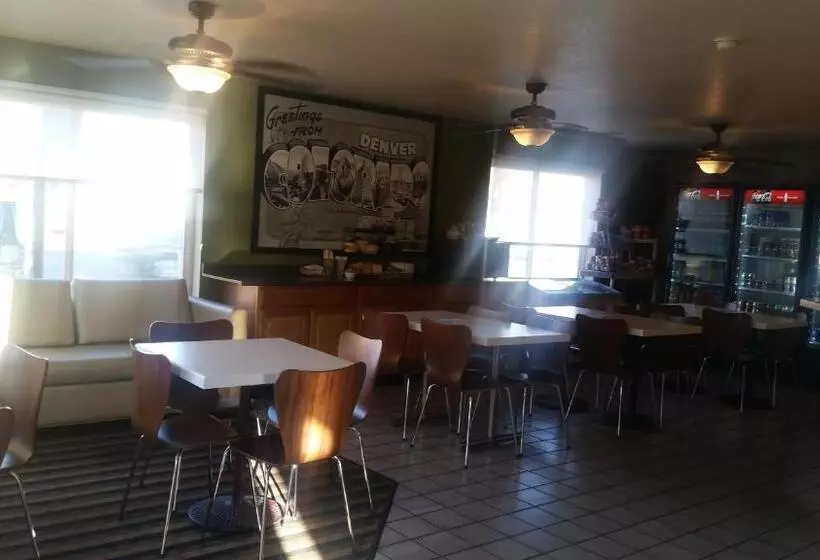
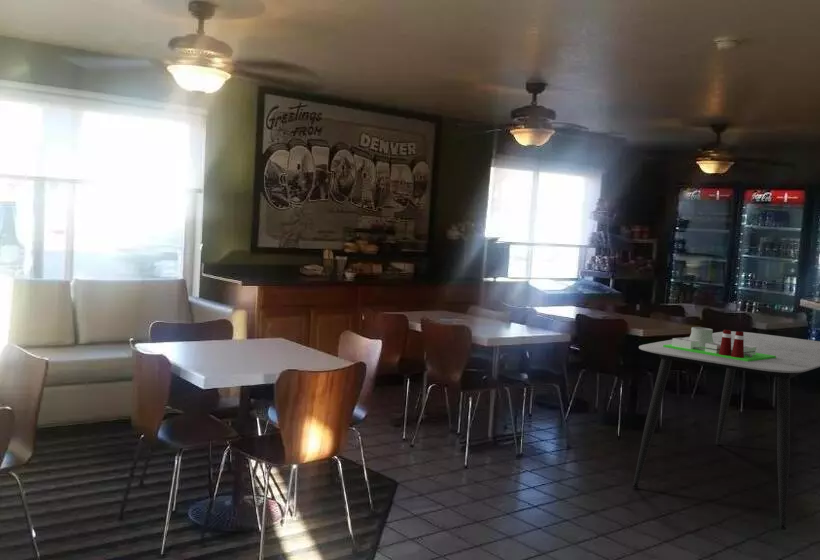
+ dining table (727, 410)
+ architectural model (719, 341)
